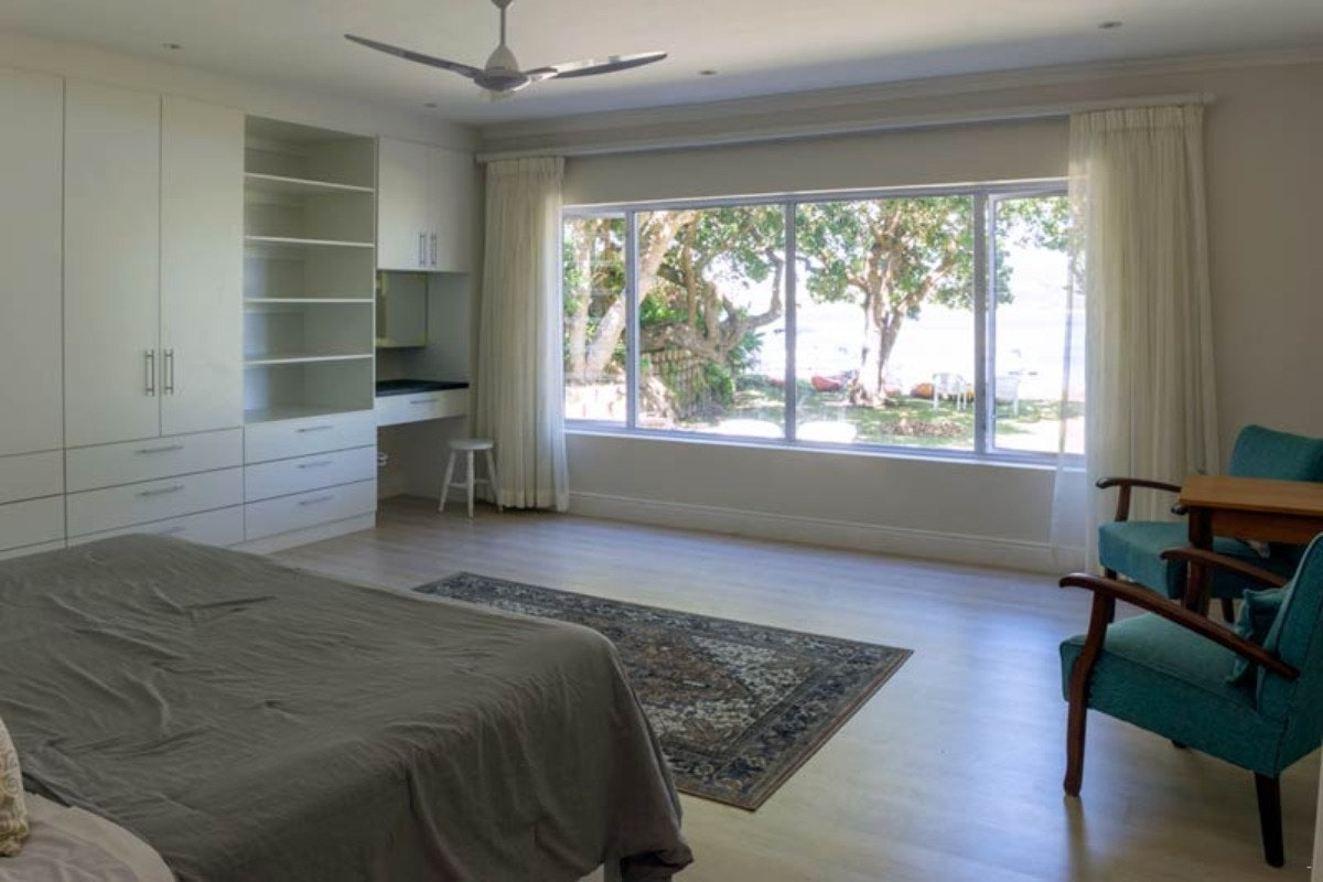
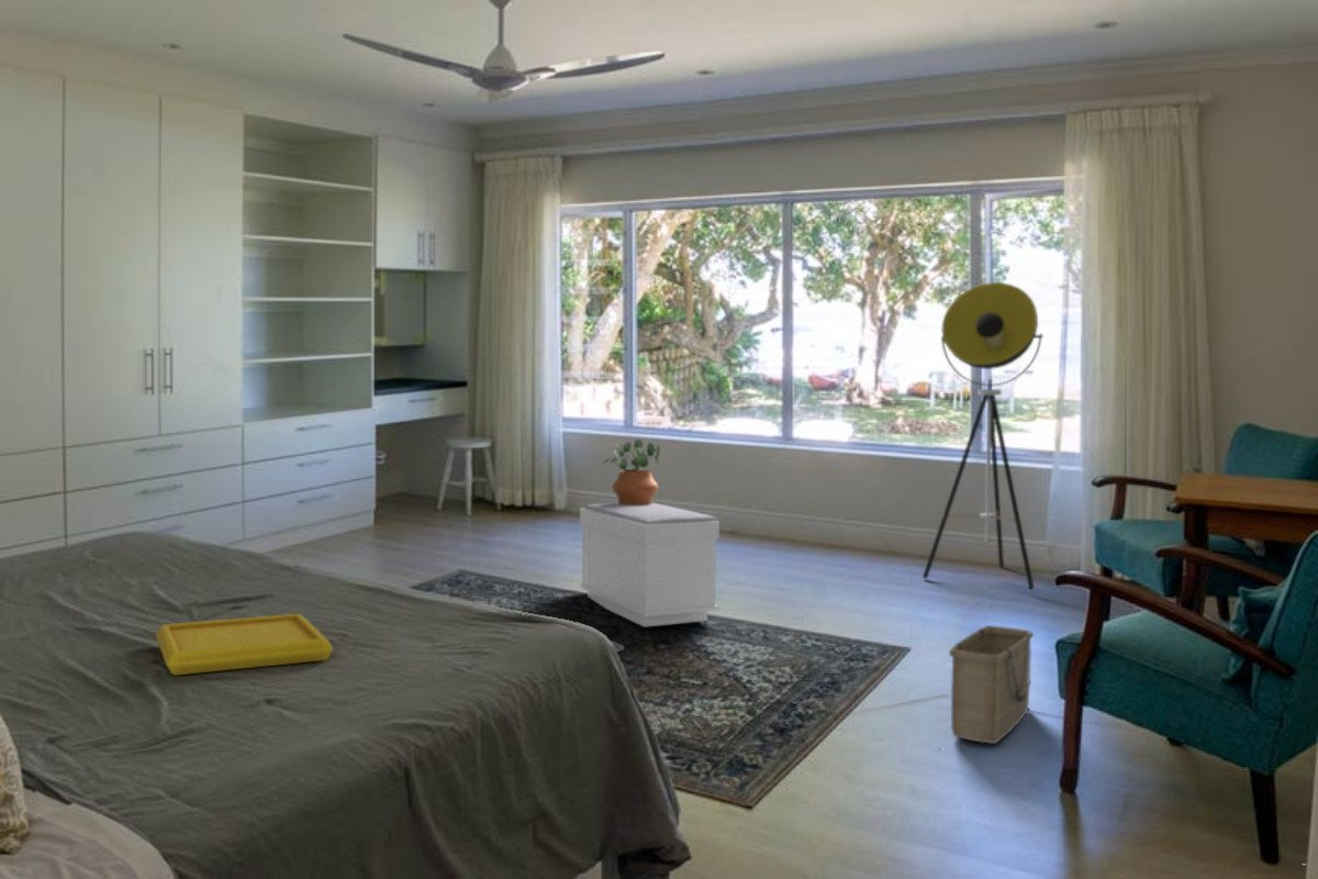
+ floor lamp (990, 430)
+ serving tray (242, 642)
+ potted plant (629, 470)
+ bench (646, 558)
+ basket (992, 681)
